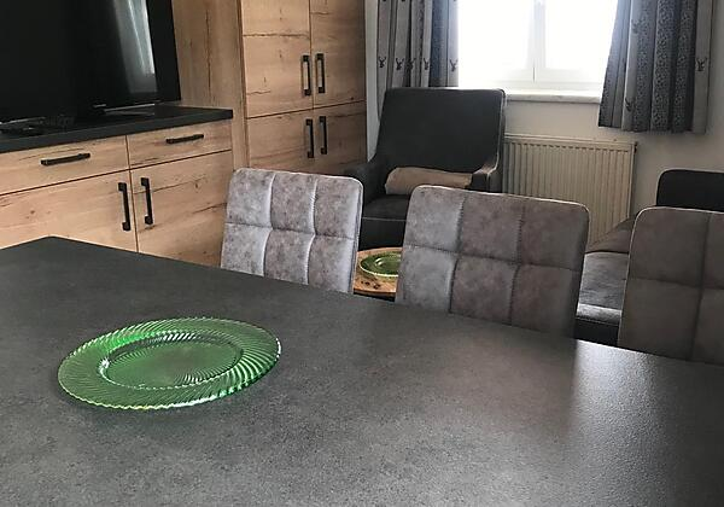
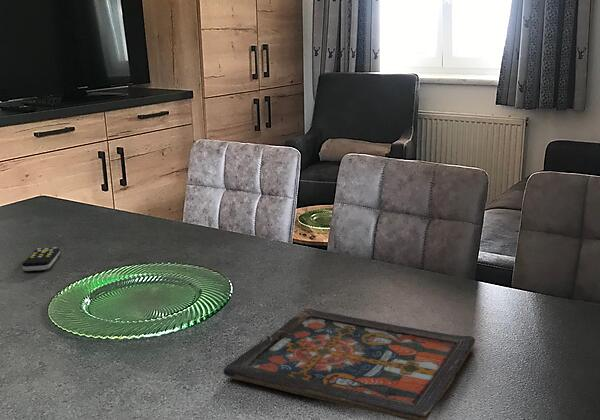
+ remote control (41, 258)
+ board game (351, 356)
